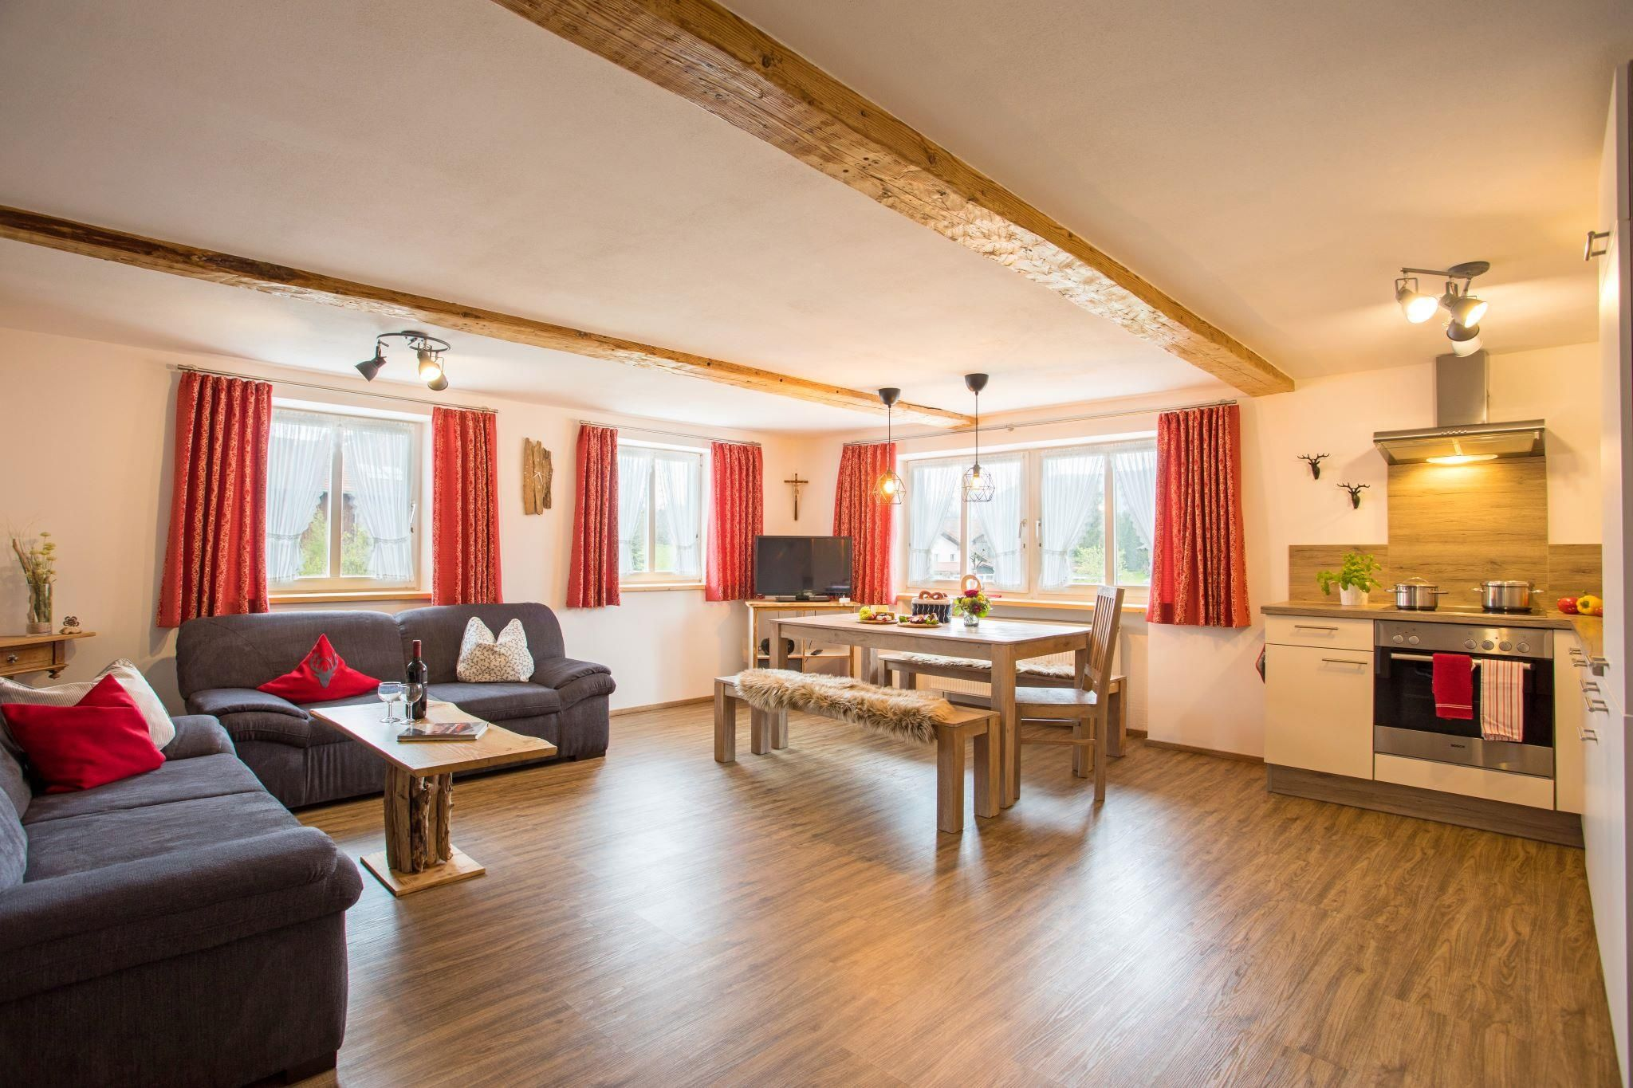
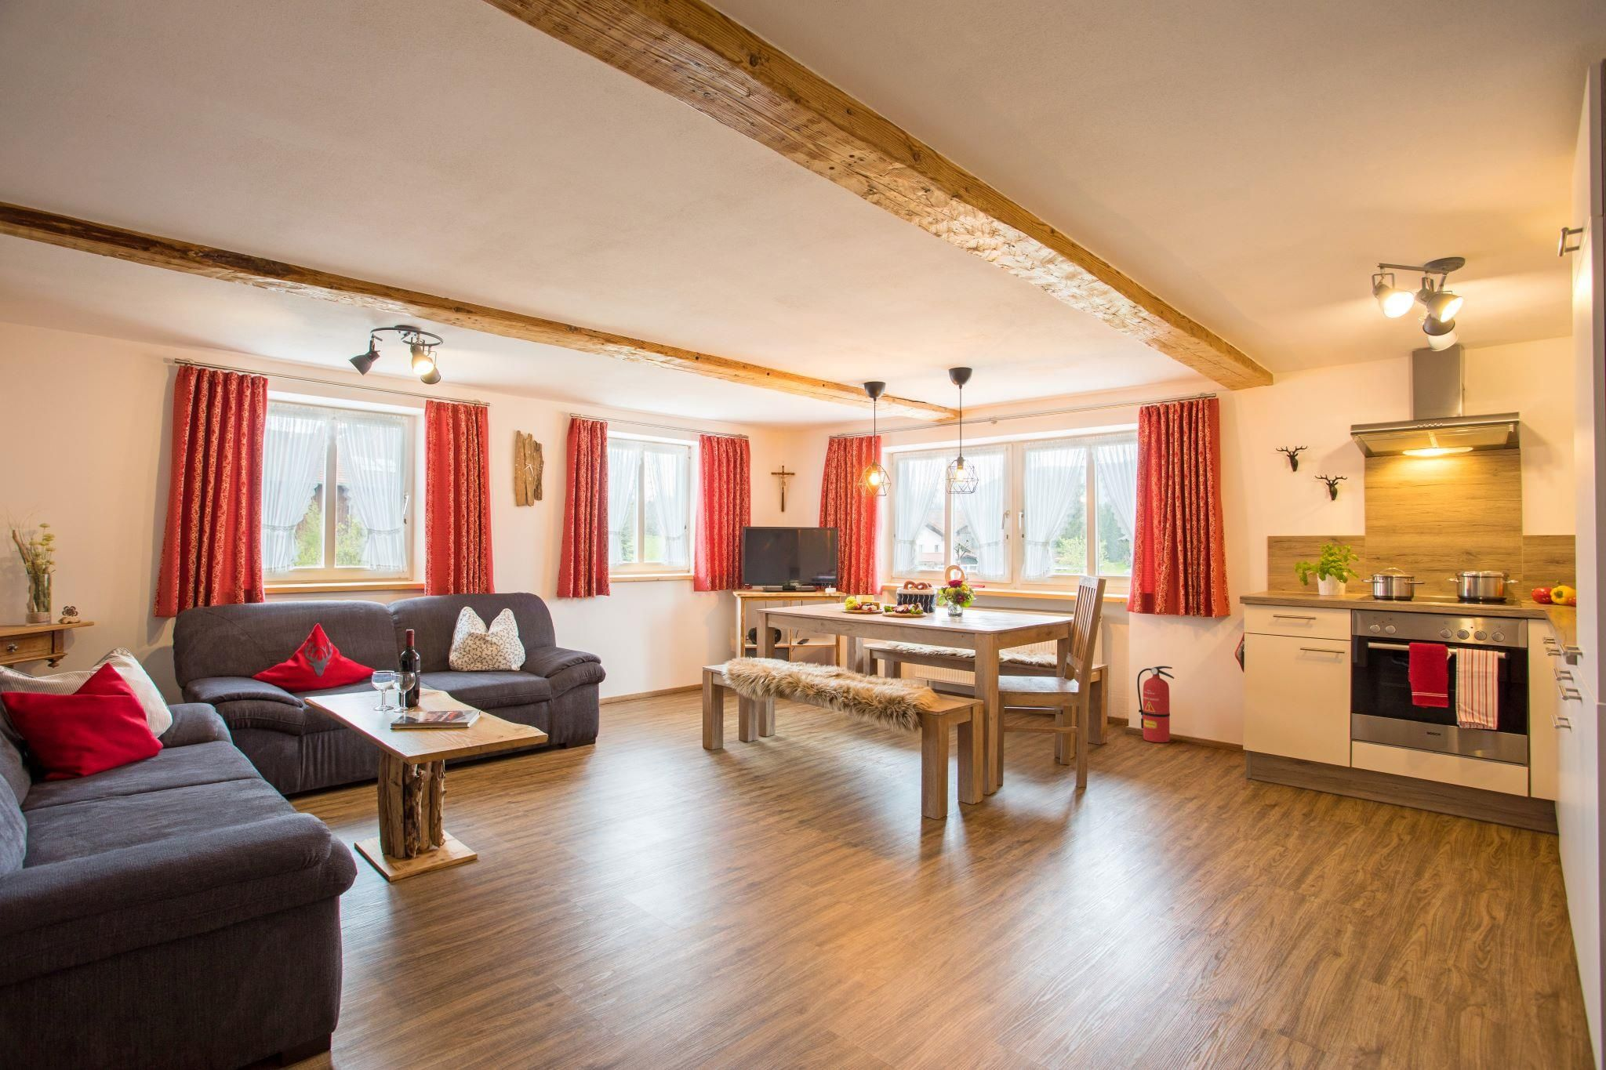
+ fire extinguisher (1155, 702)
